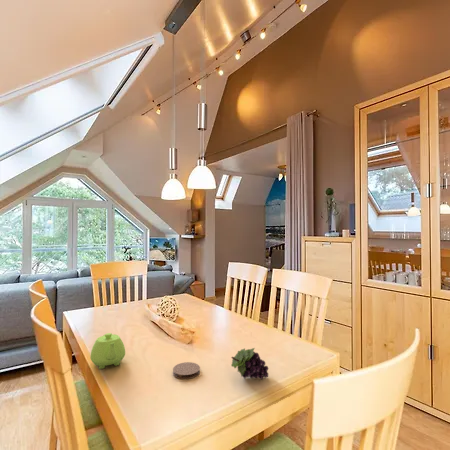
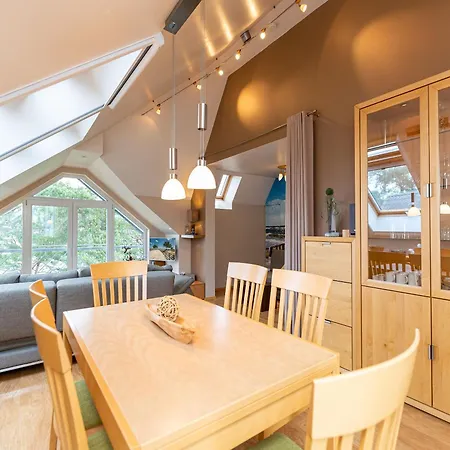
- teapot (108, 349)
- coaster (186, 370)
- fruit (249, 361)
